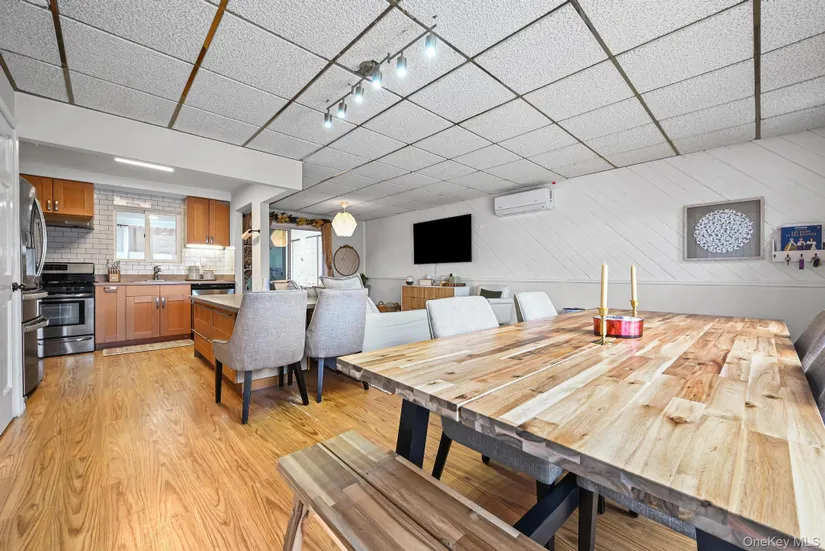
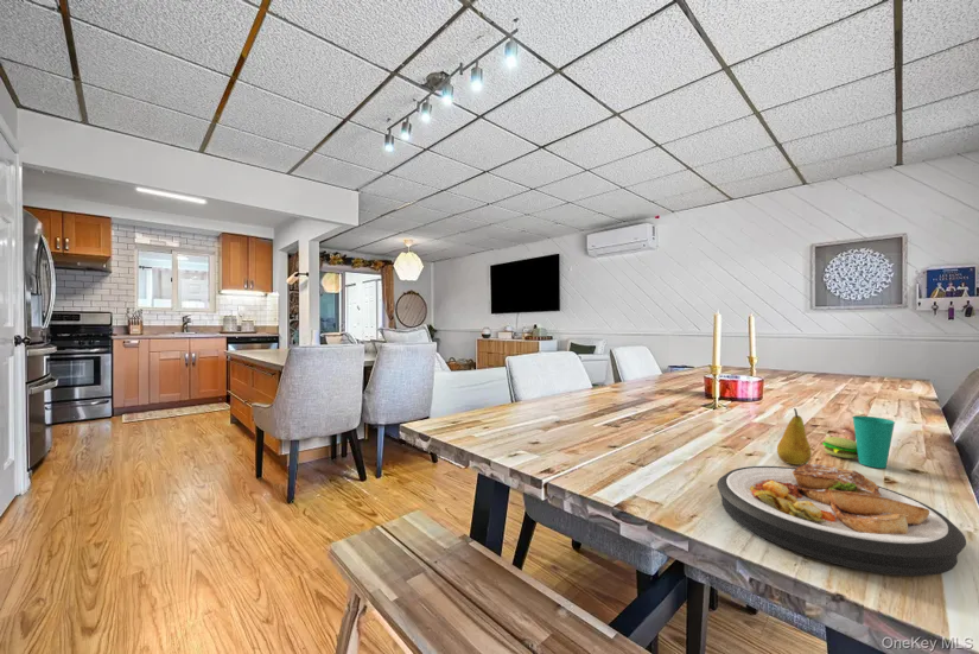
+ plate (822, 501)
+ fruit (793, 434)
+ cup (856, 437)
